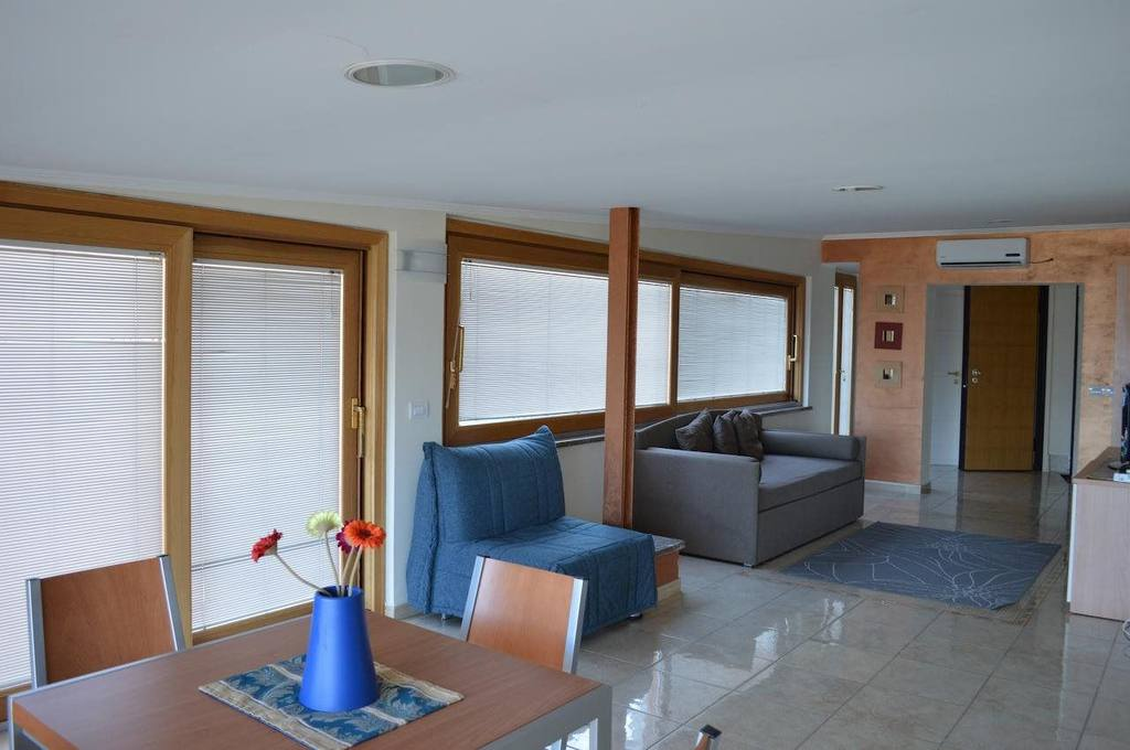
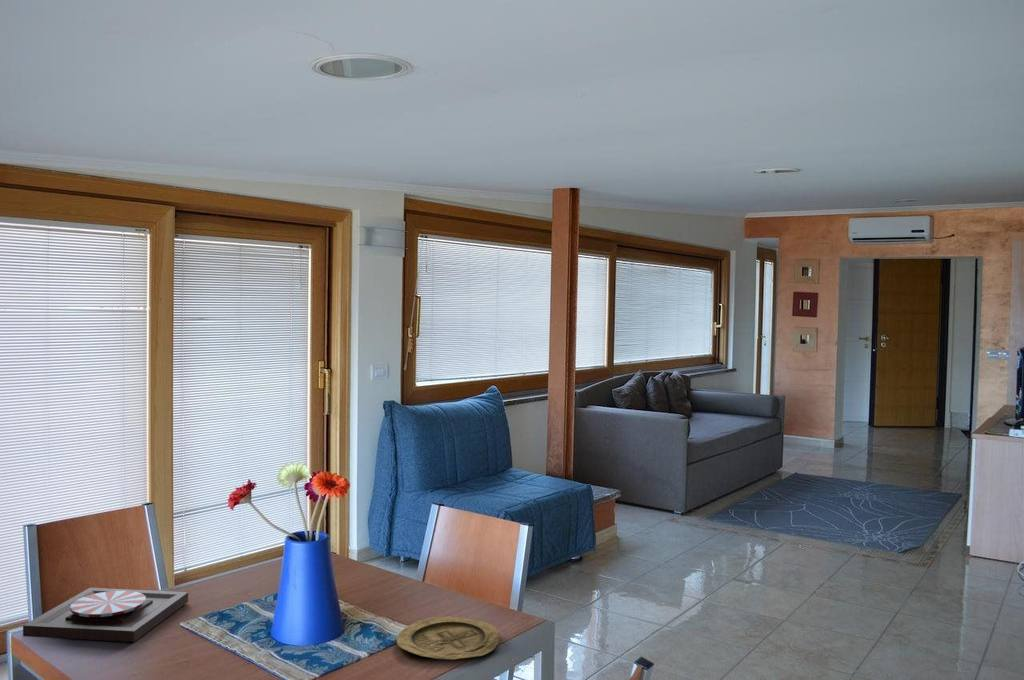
+ plate (110, 609)
+ plate (448, 637)
